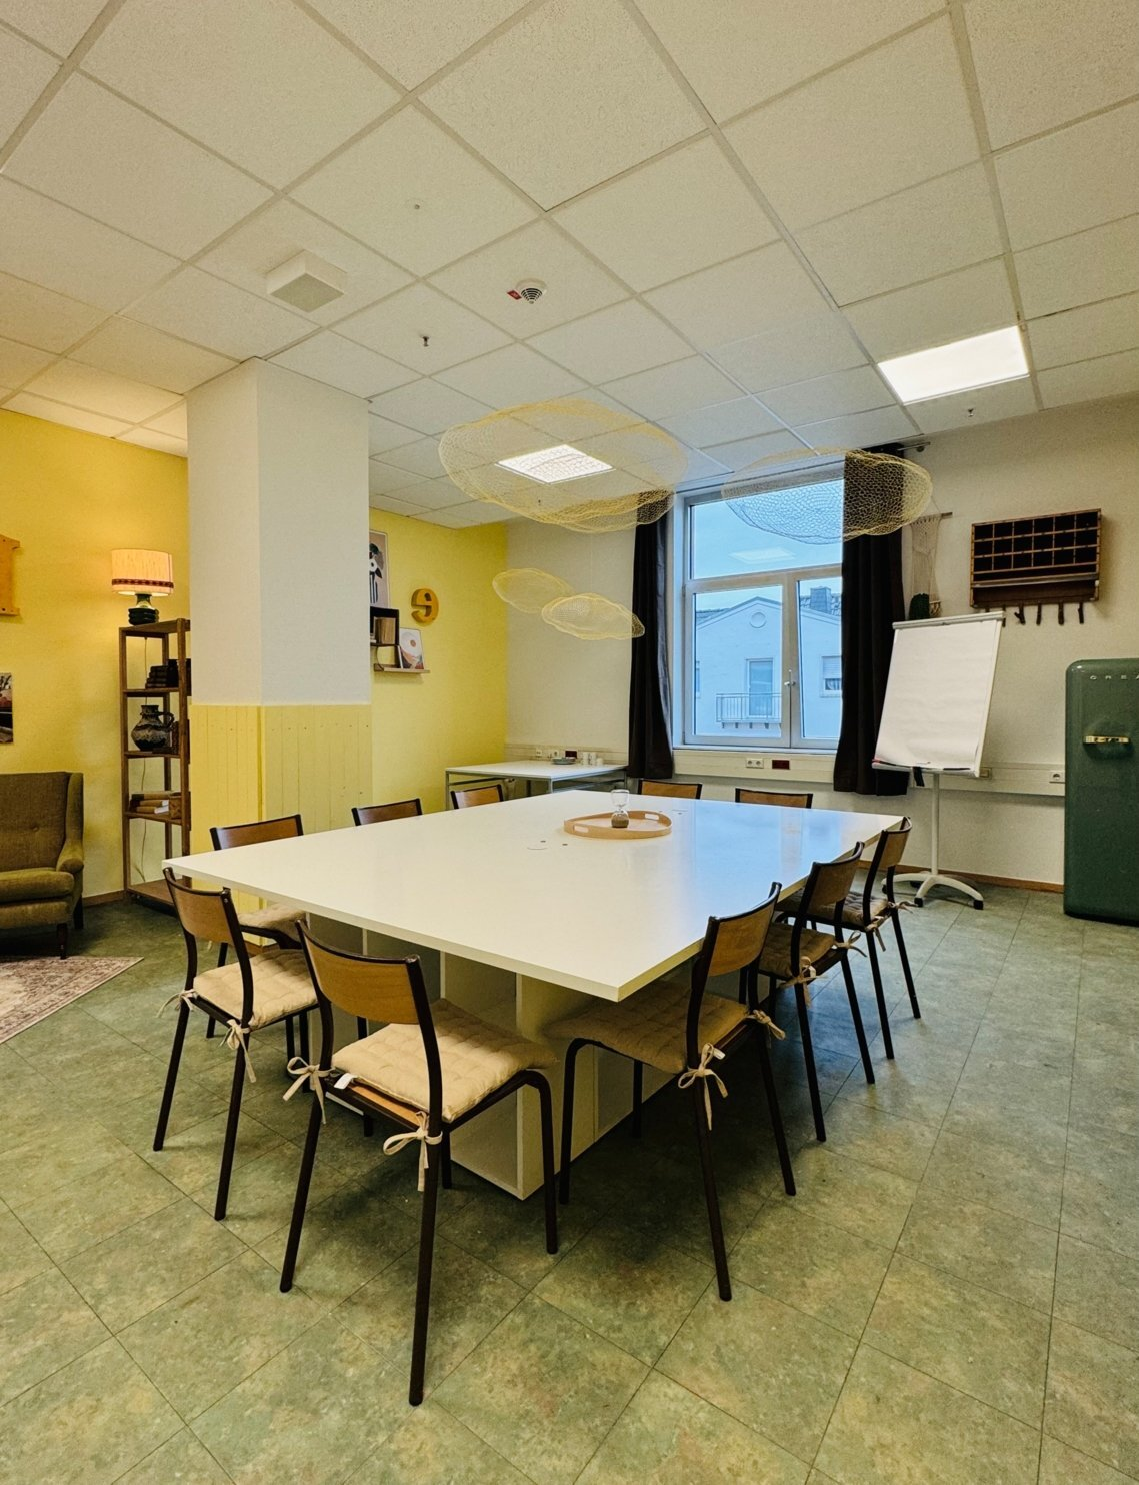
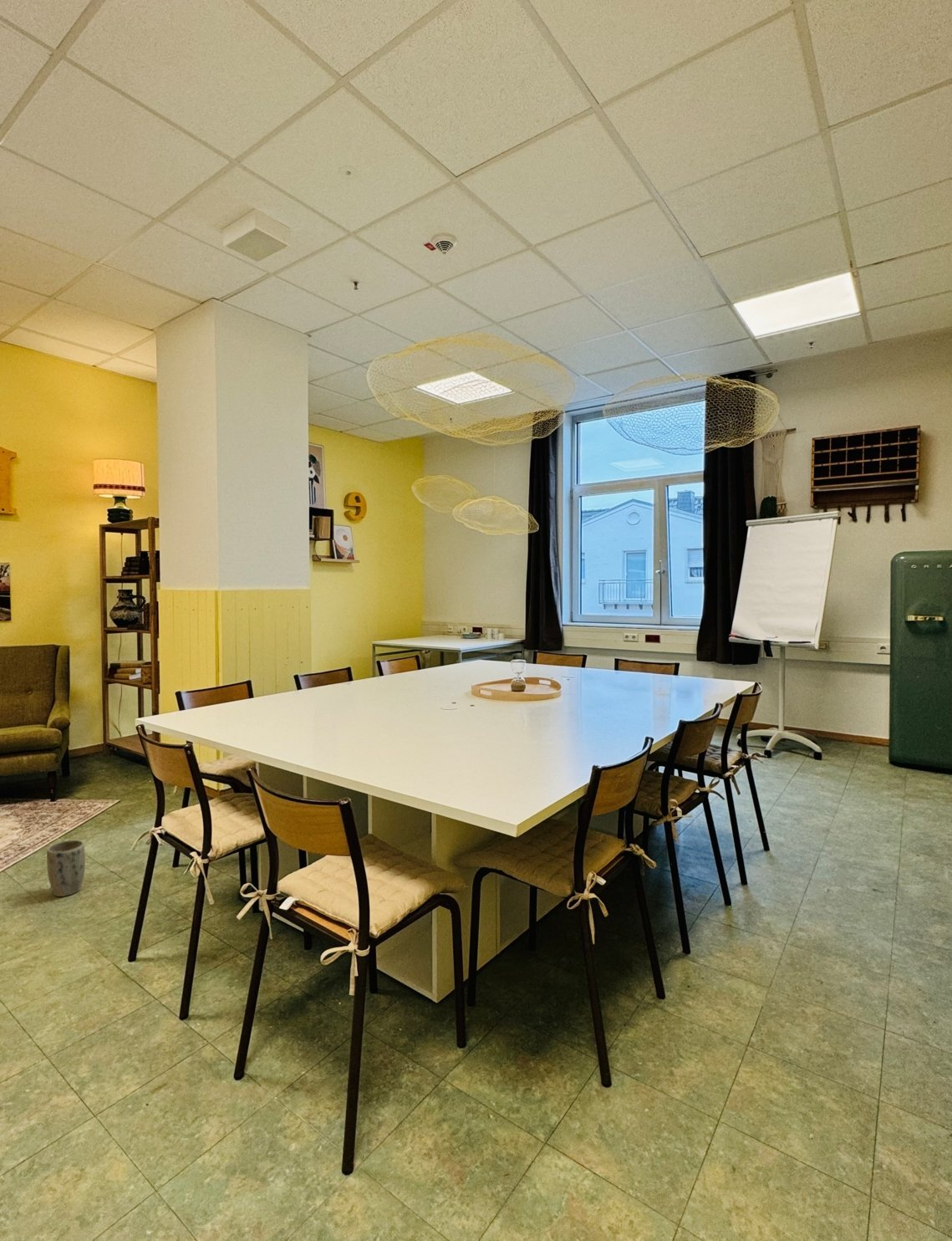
+ plant pot (66, 868)
